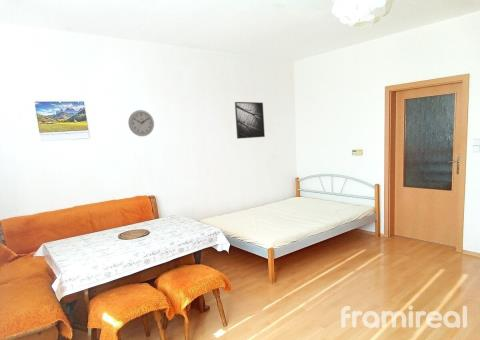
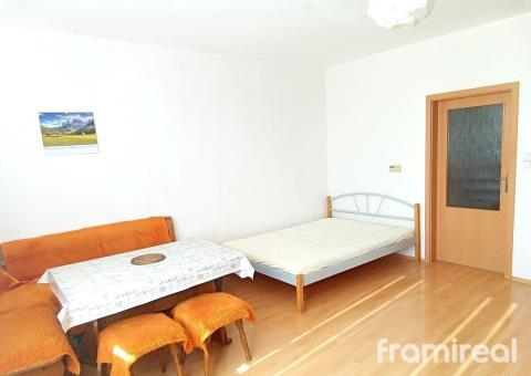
- wall clock (141, 123)
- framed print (250, 120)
